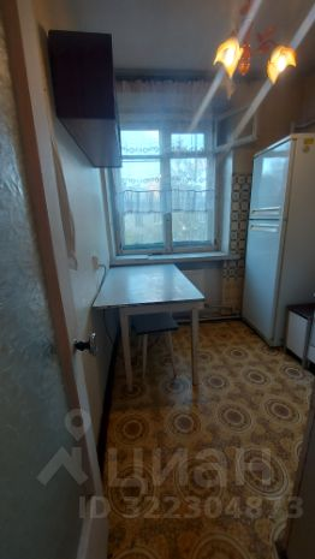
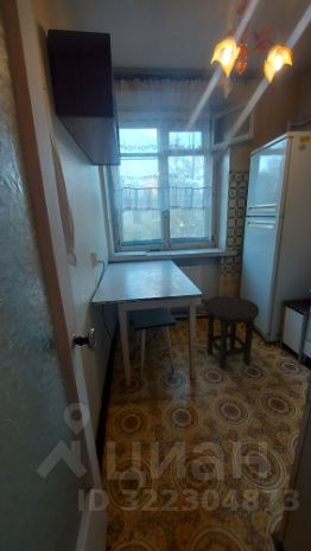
+ stool (228, 333)
